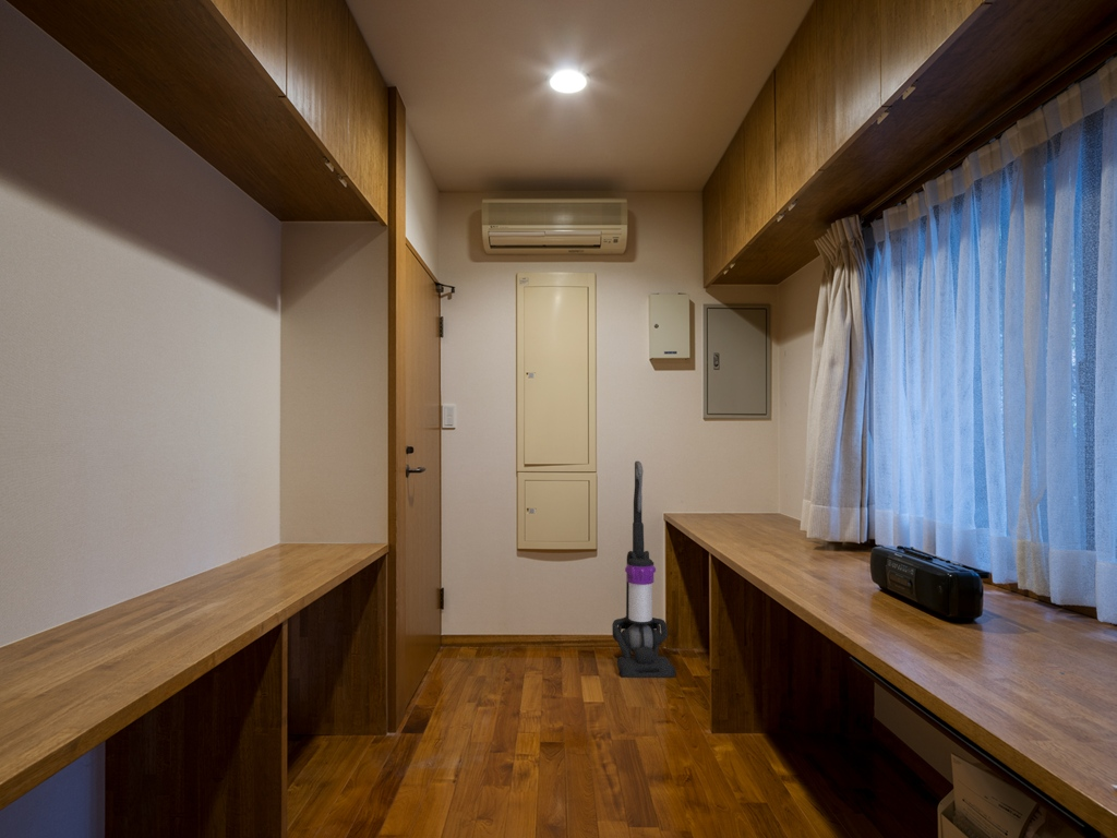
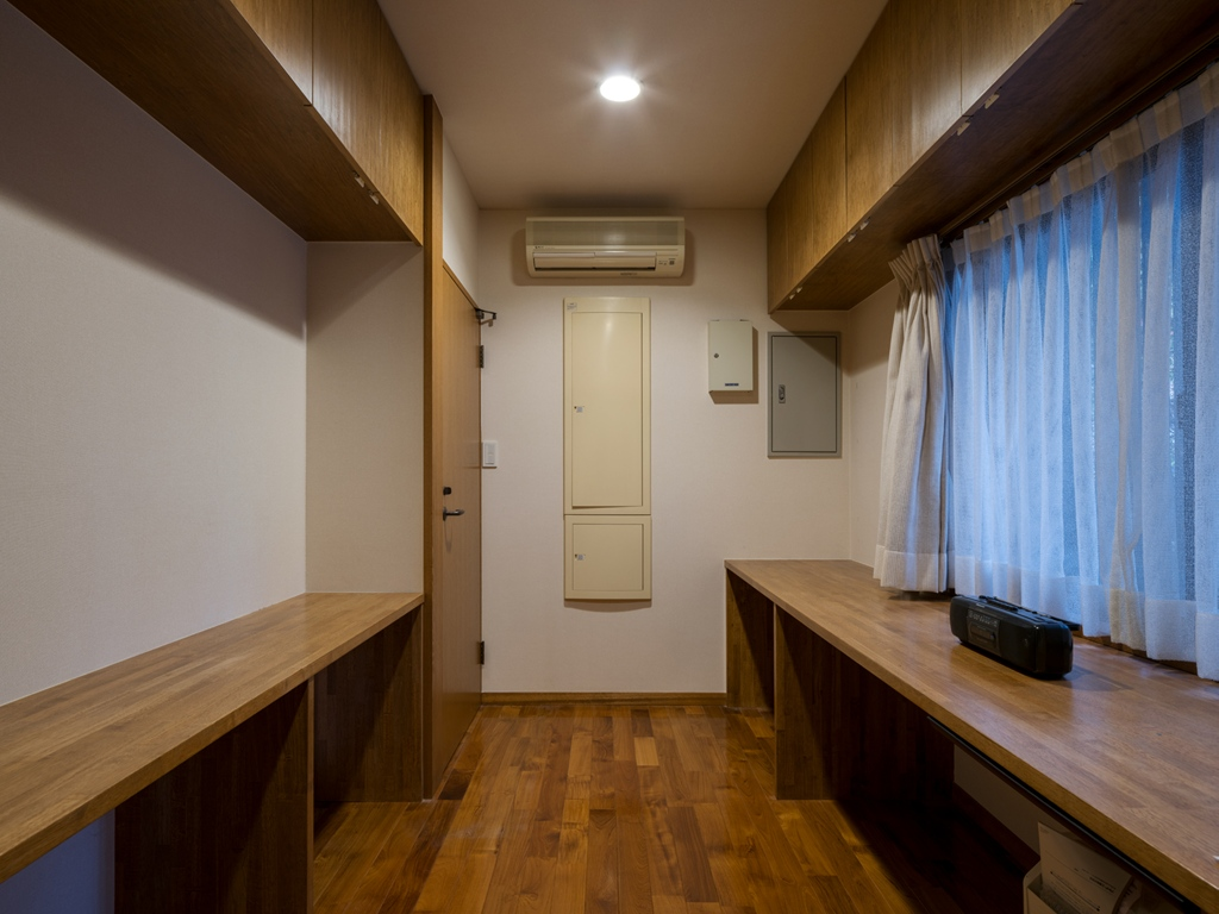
- vacuum cleaner (641, 562)
